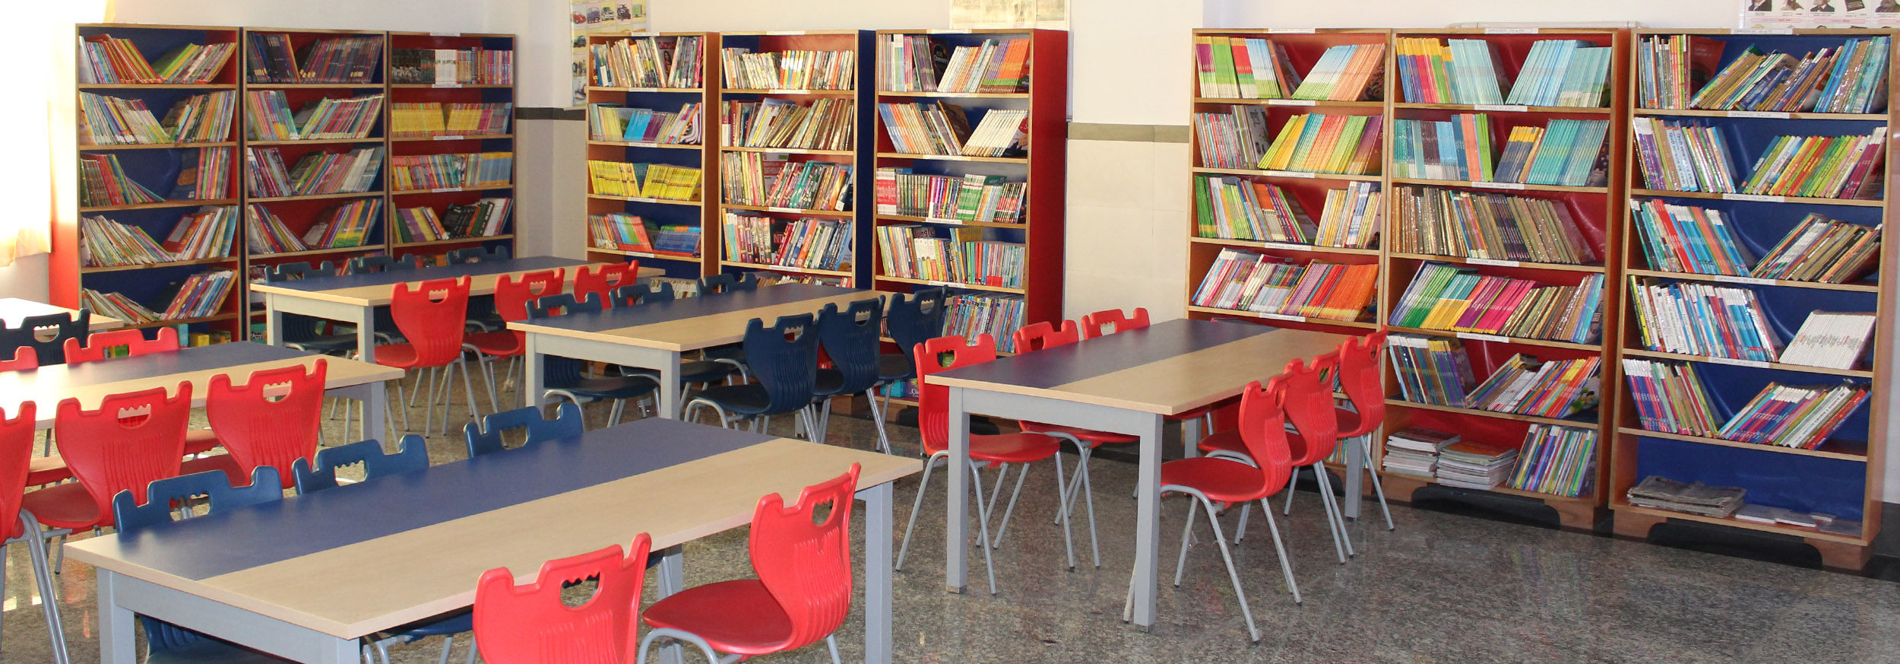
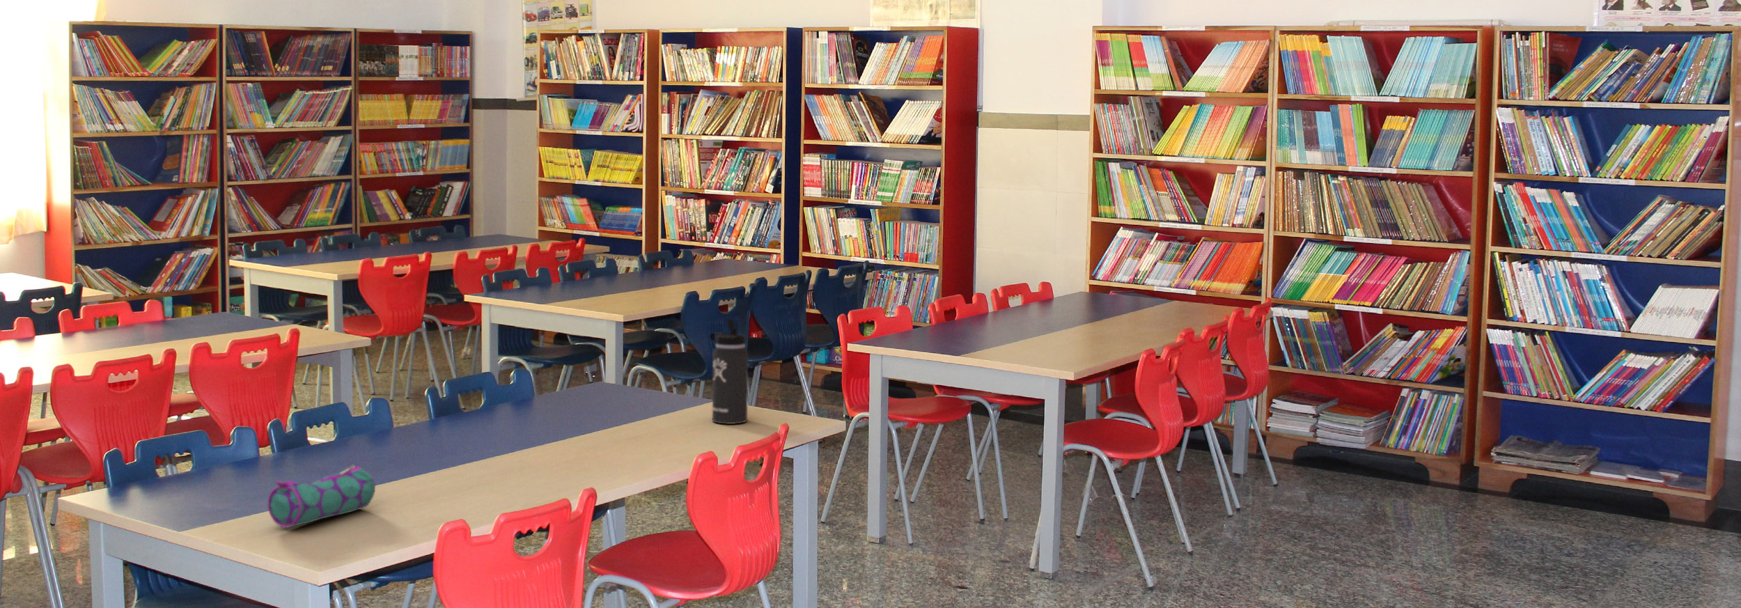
+ pencil case (322, 495)
+ thermos bottle (727, 369)
